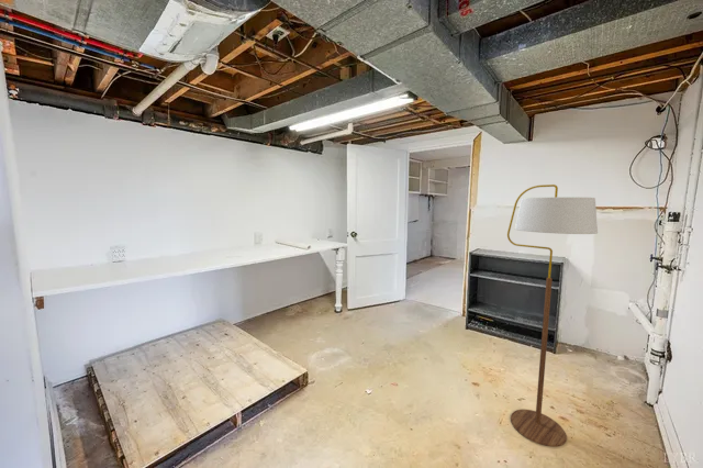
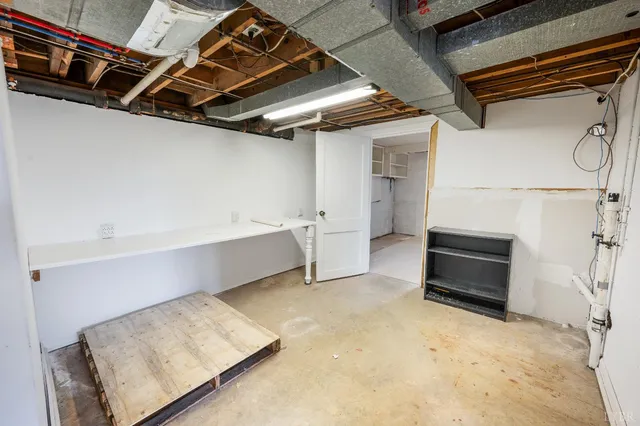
- floor lamp (544, 309)
